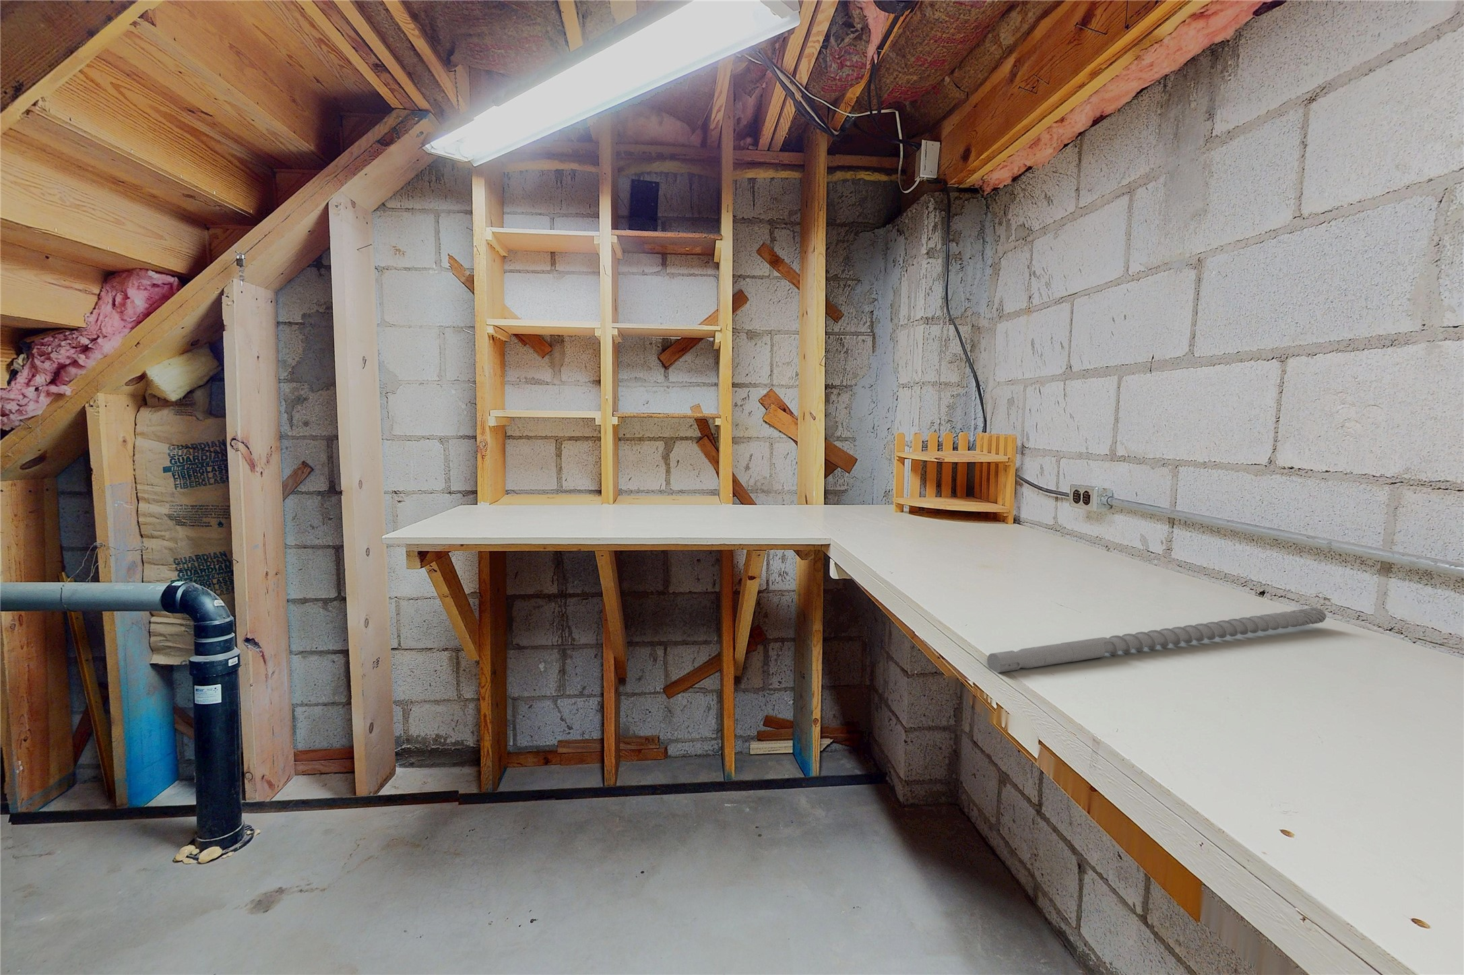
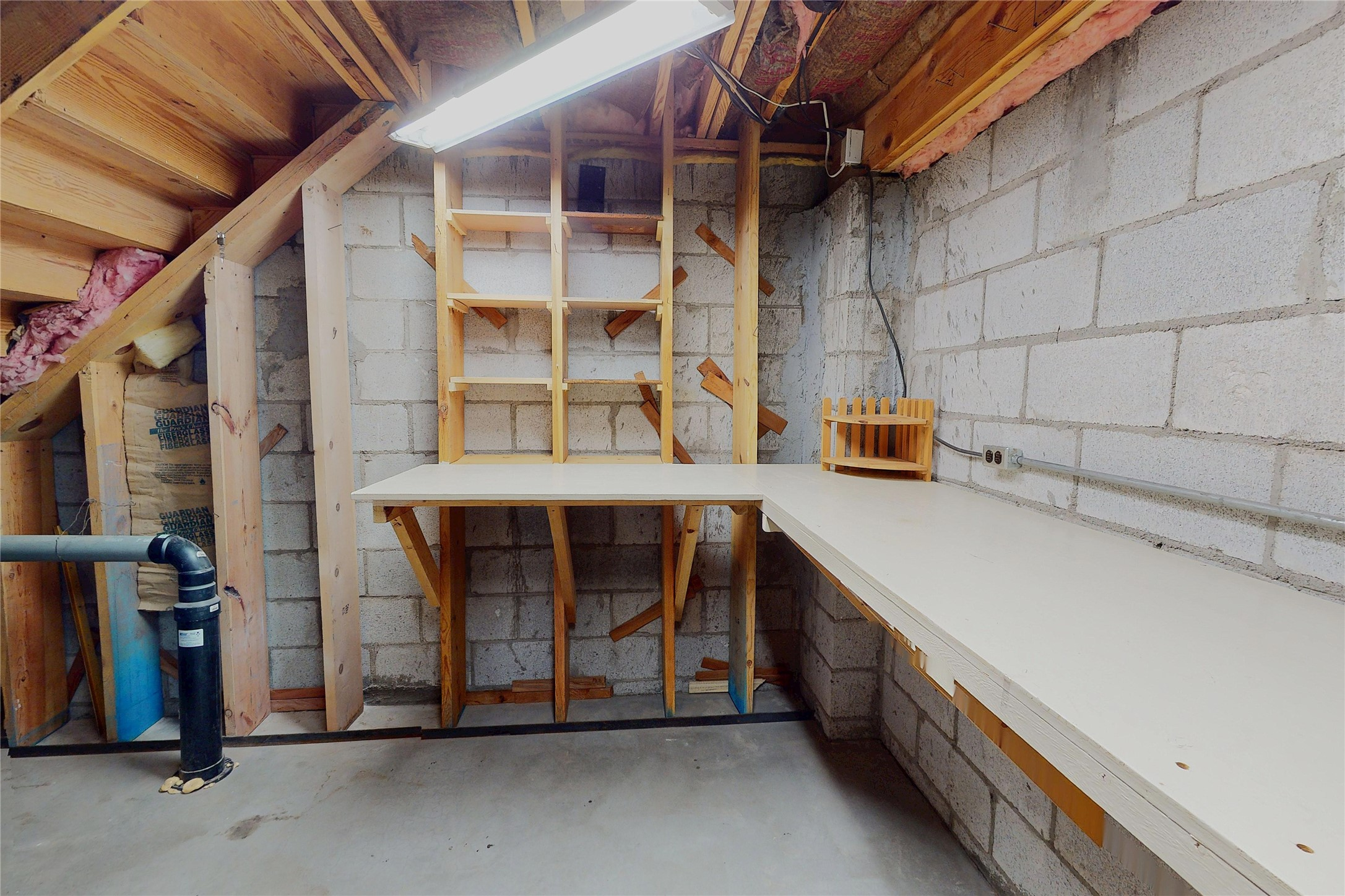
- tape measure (1177, 635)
